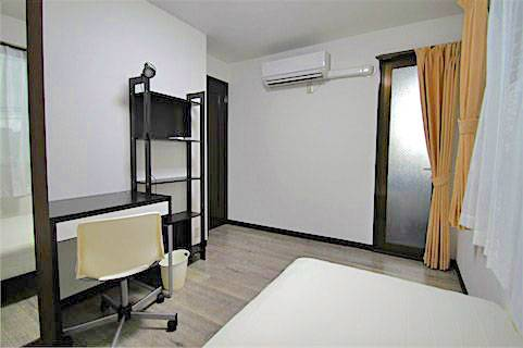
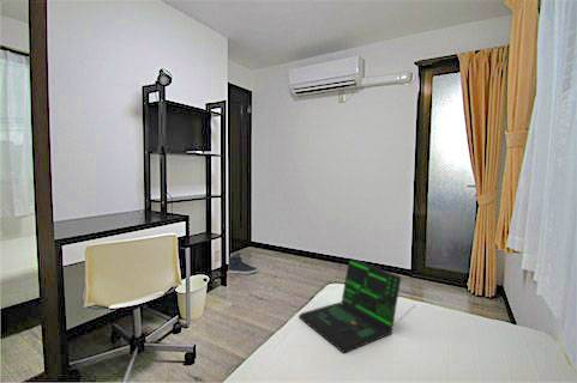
+ sneaker (242, 262)
+ laptop (353, 300)
